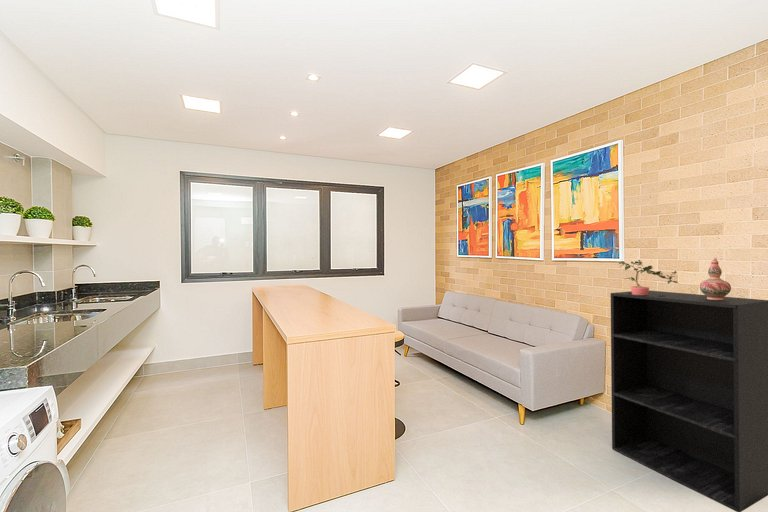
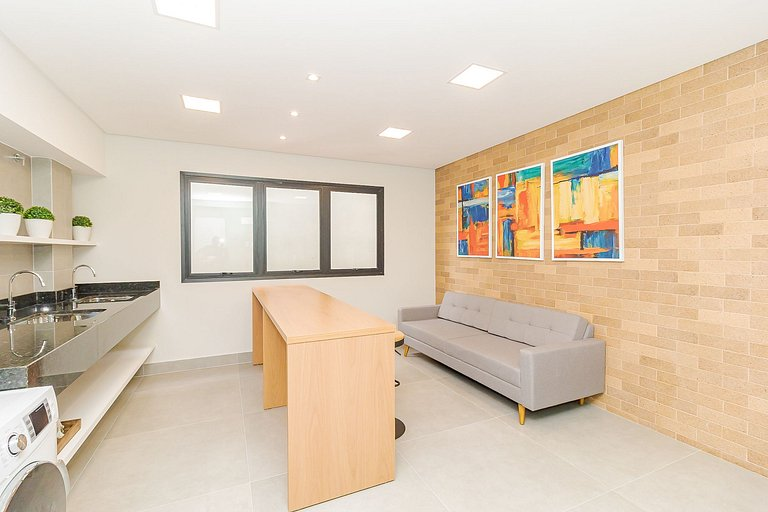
- bookshelf (684, 382)
- potted plant (648, 273)
- decorative vase (714, 277)
